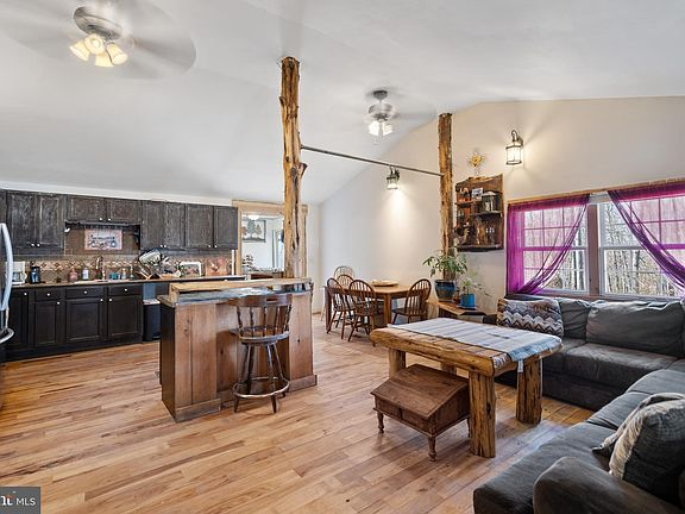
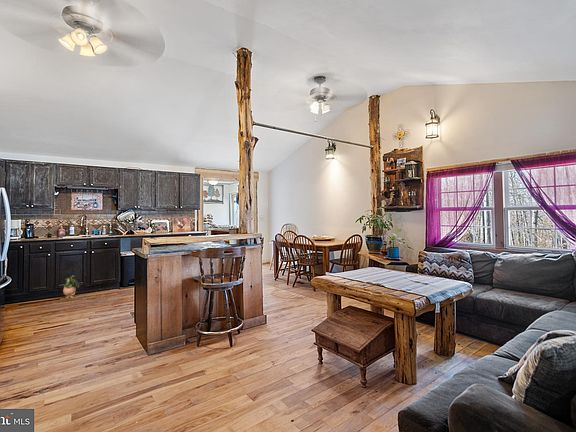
+ potted plant (71, 286)
